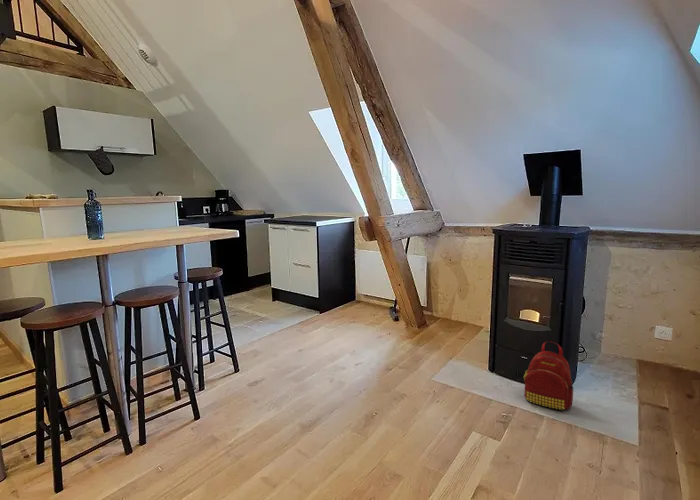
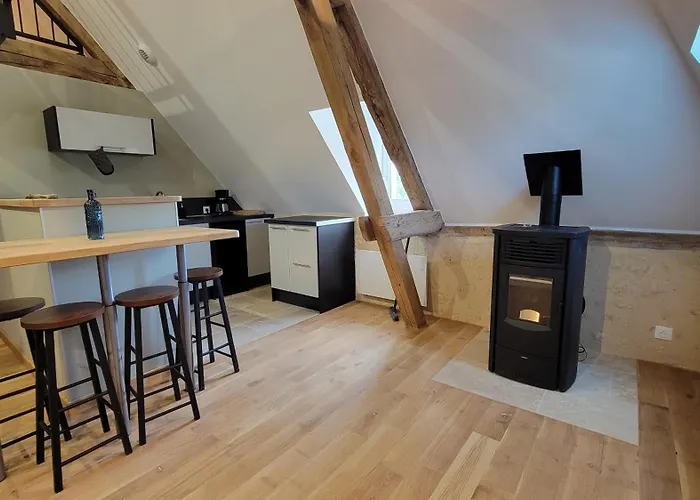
- backpack (547, 373)
